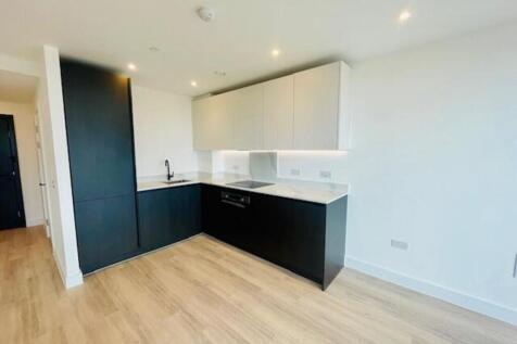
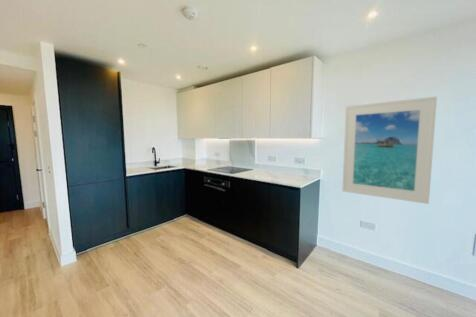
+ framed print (383, 150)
